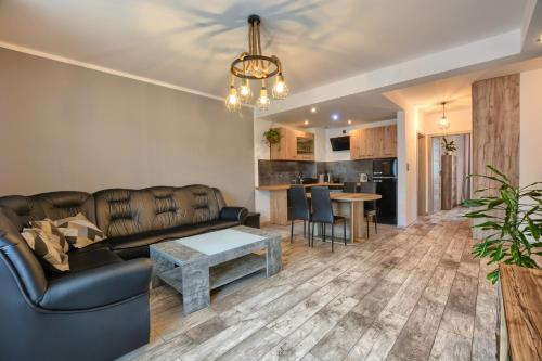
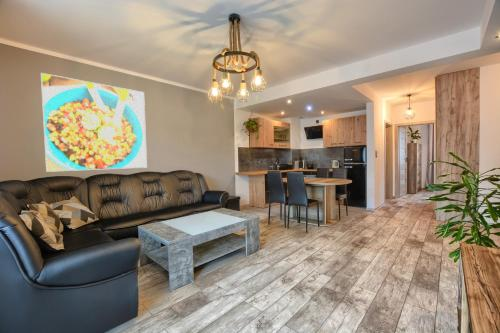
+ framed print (101, 126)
